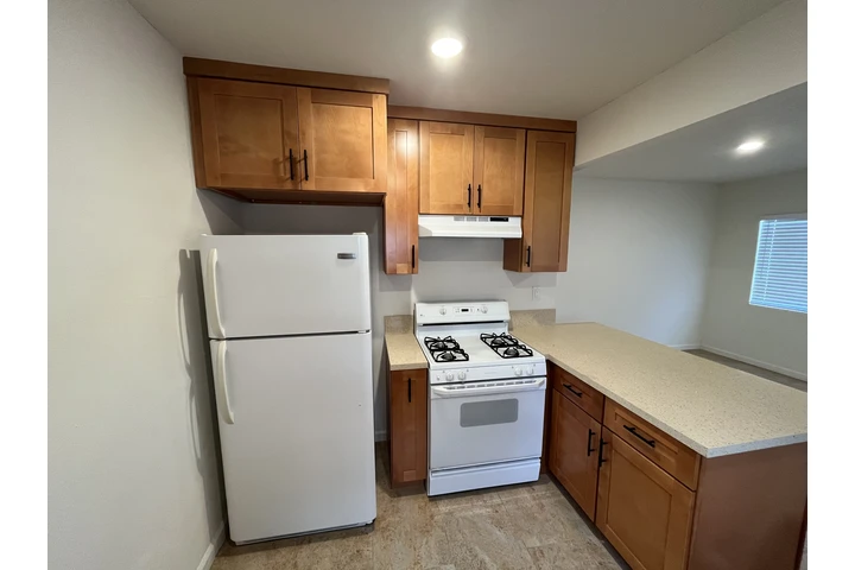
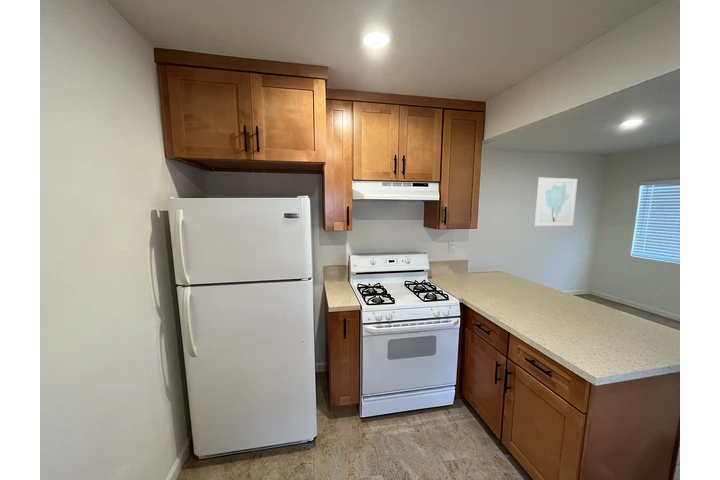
+ wall art (556, 202)
